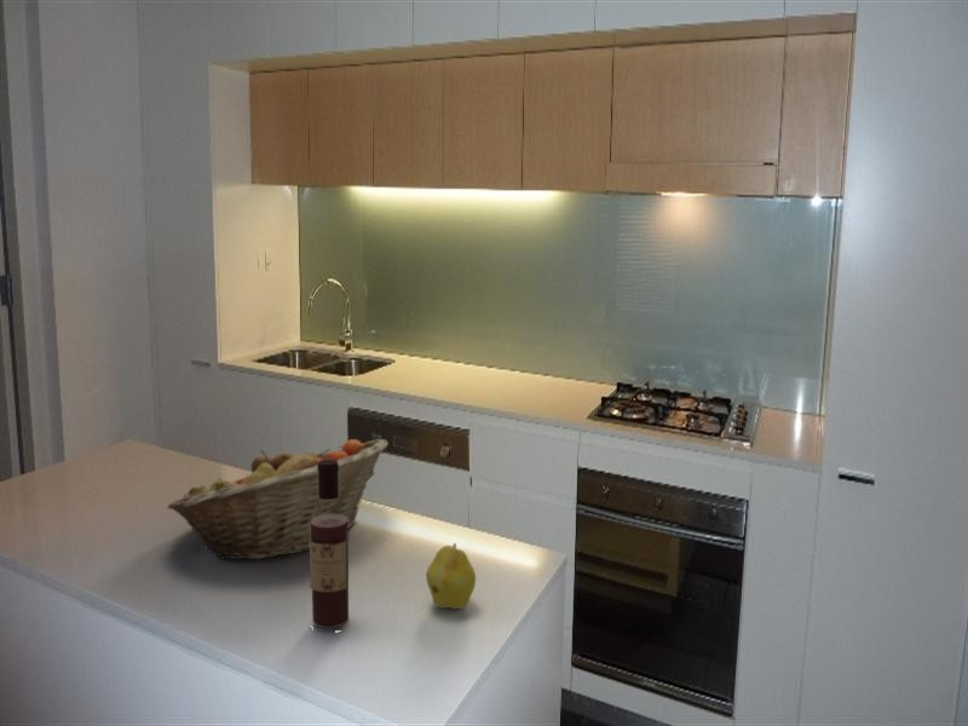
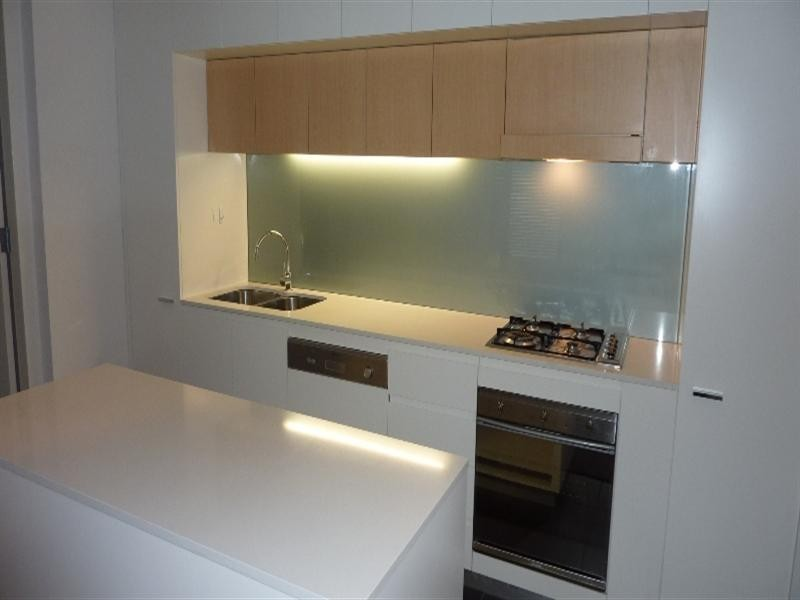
- wine bottle (329, 543)
- fruit (450, 575)
- fruit basket (286, 488)
